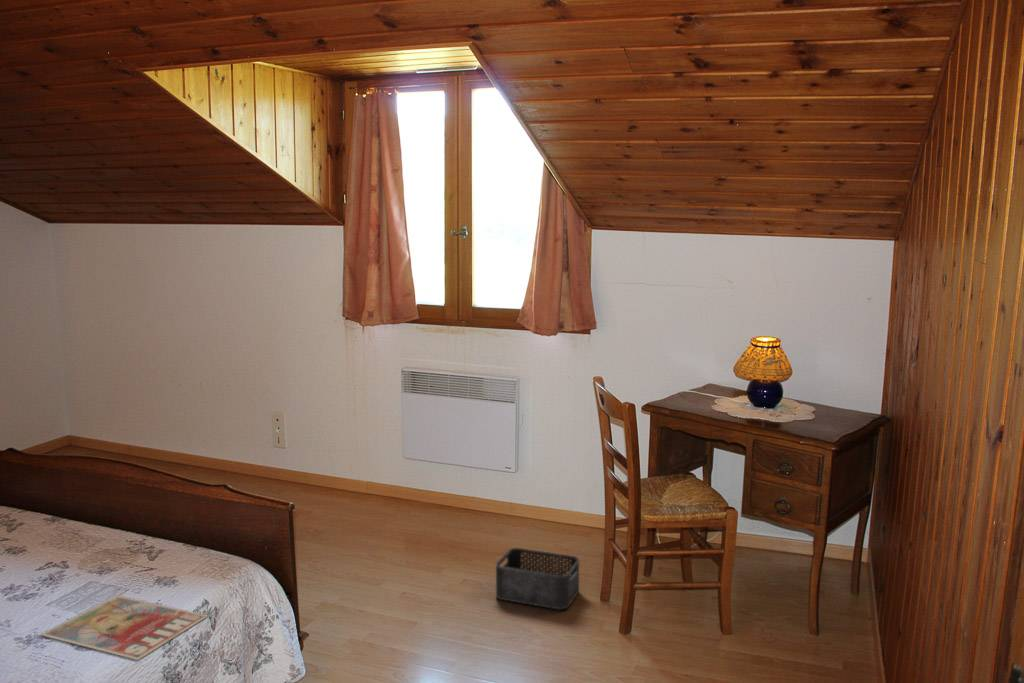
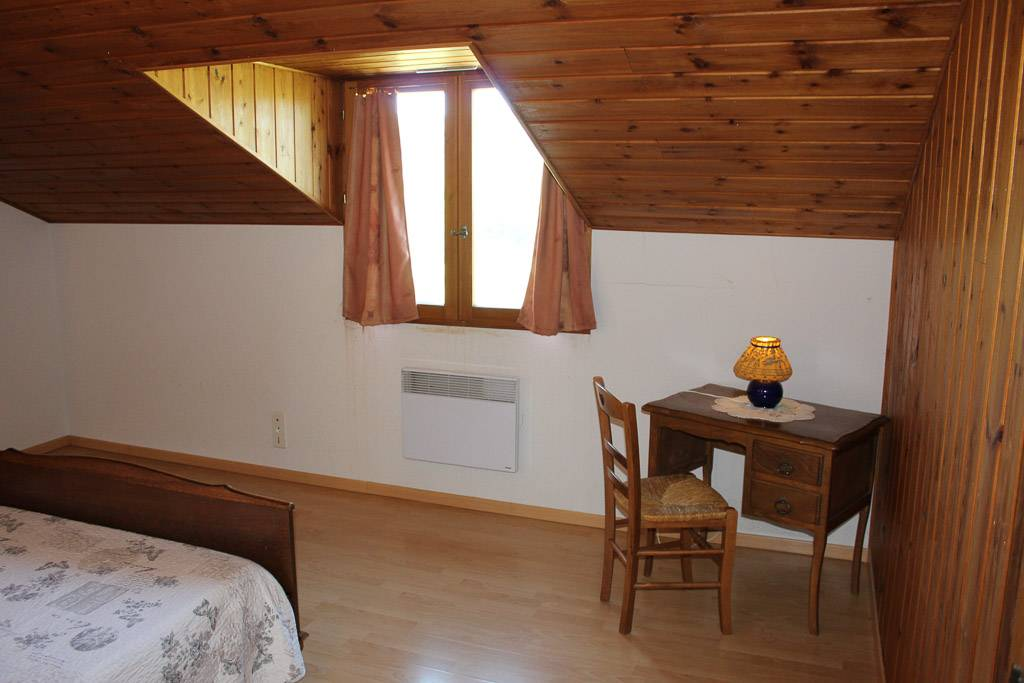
- magazine (126, 625)
- storage bin (537, 577)
